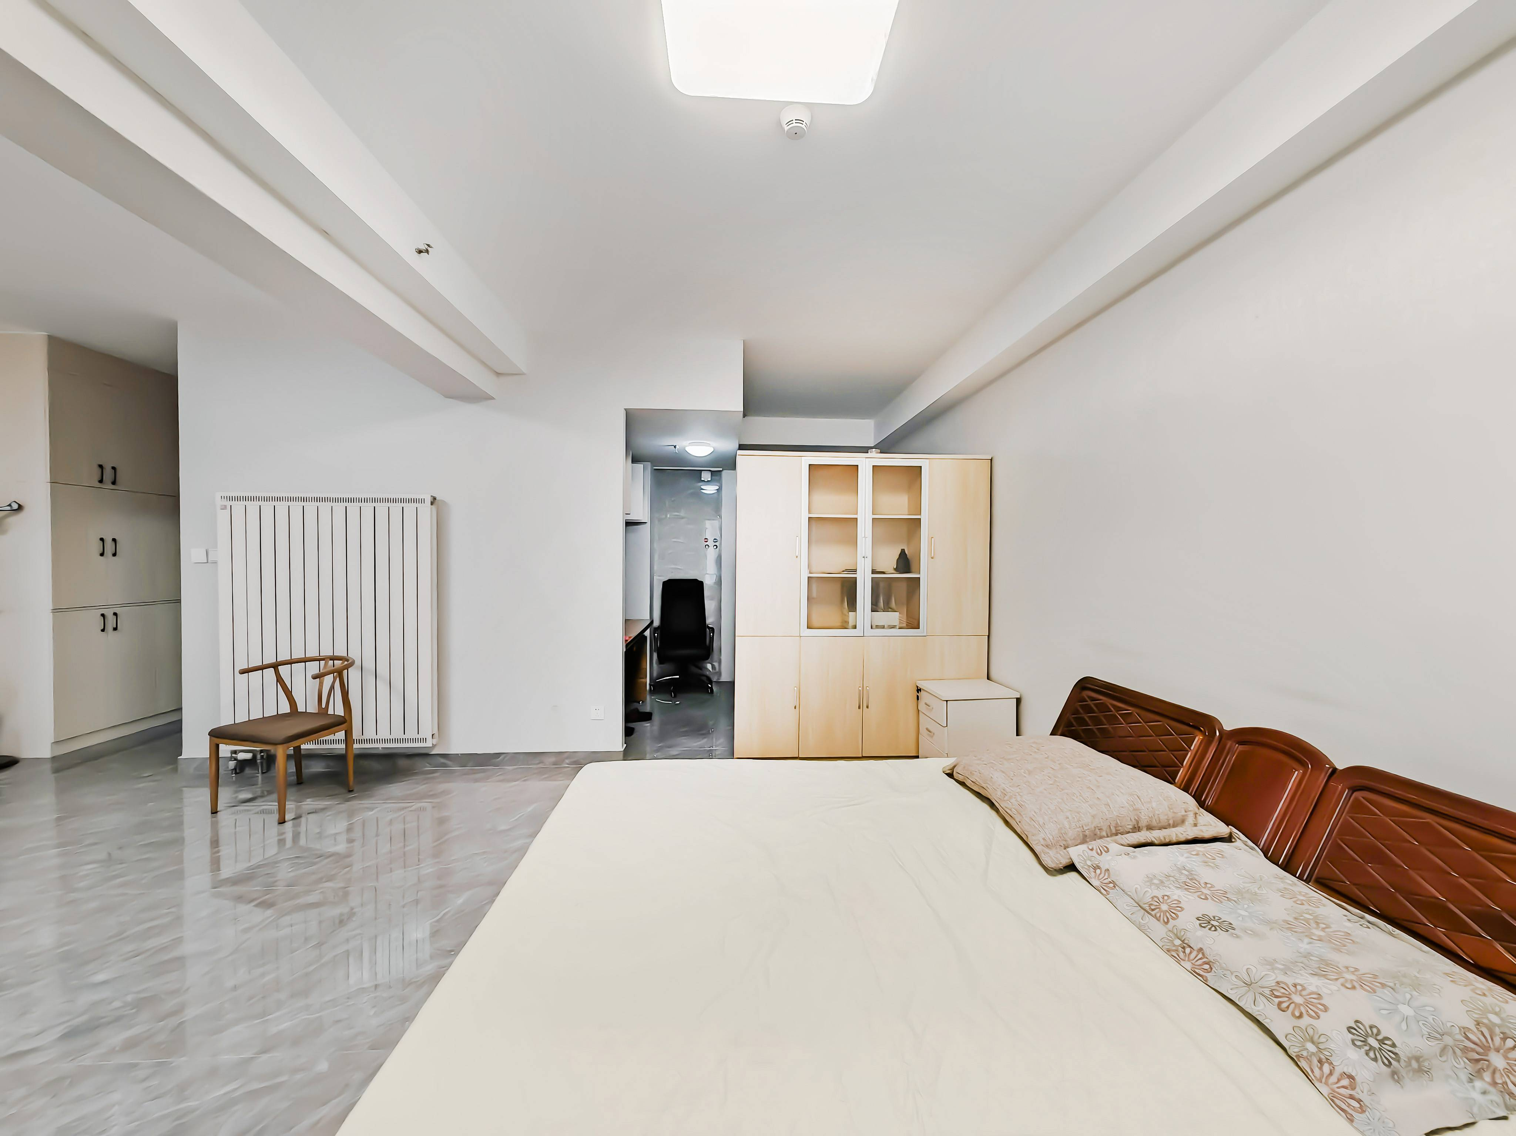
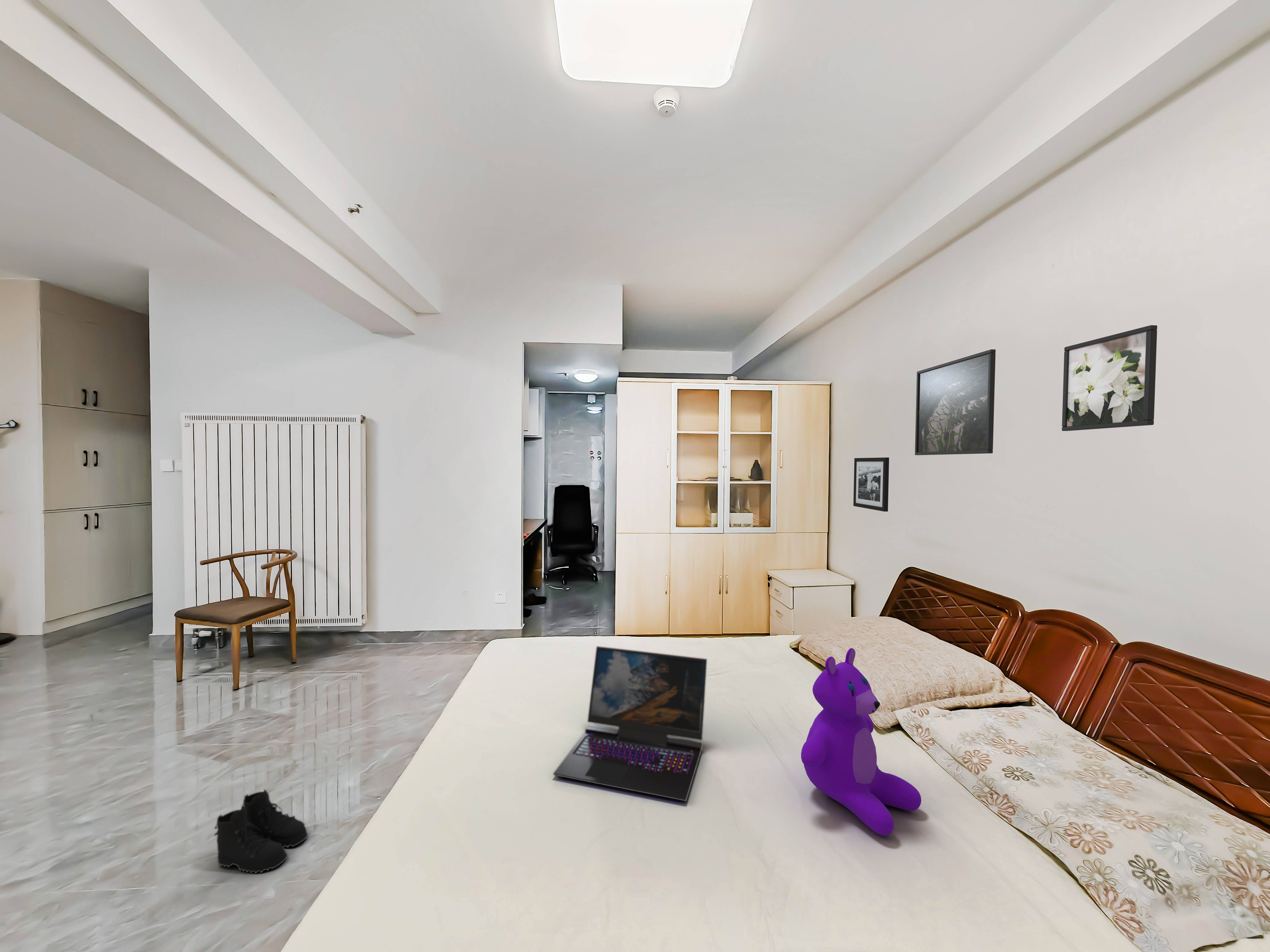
+ picture frame (870, 483)
+ boots (262, 825)
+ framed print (1105, 383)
+ laptop (635, 715)
+ teddy bear (860, 730)
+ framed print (951, 408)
